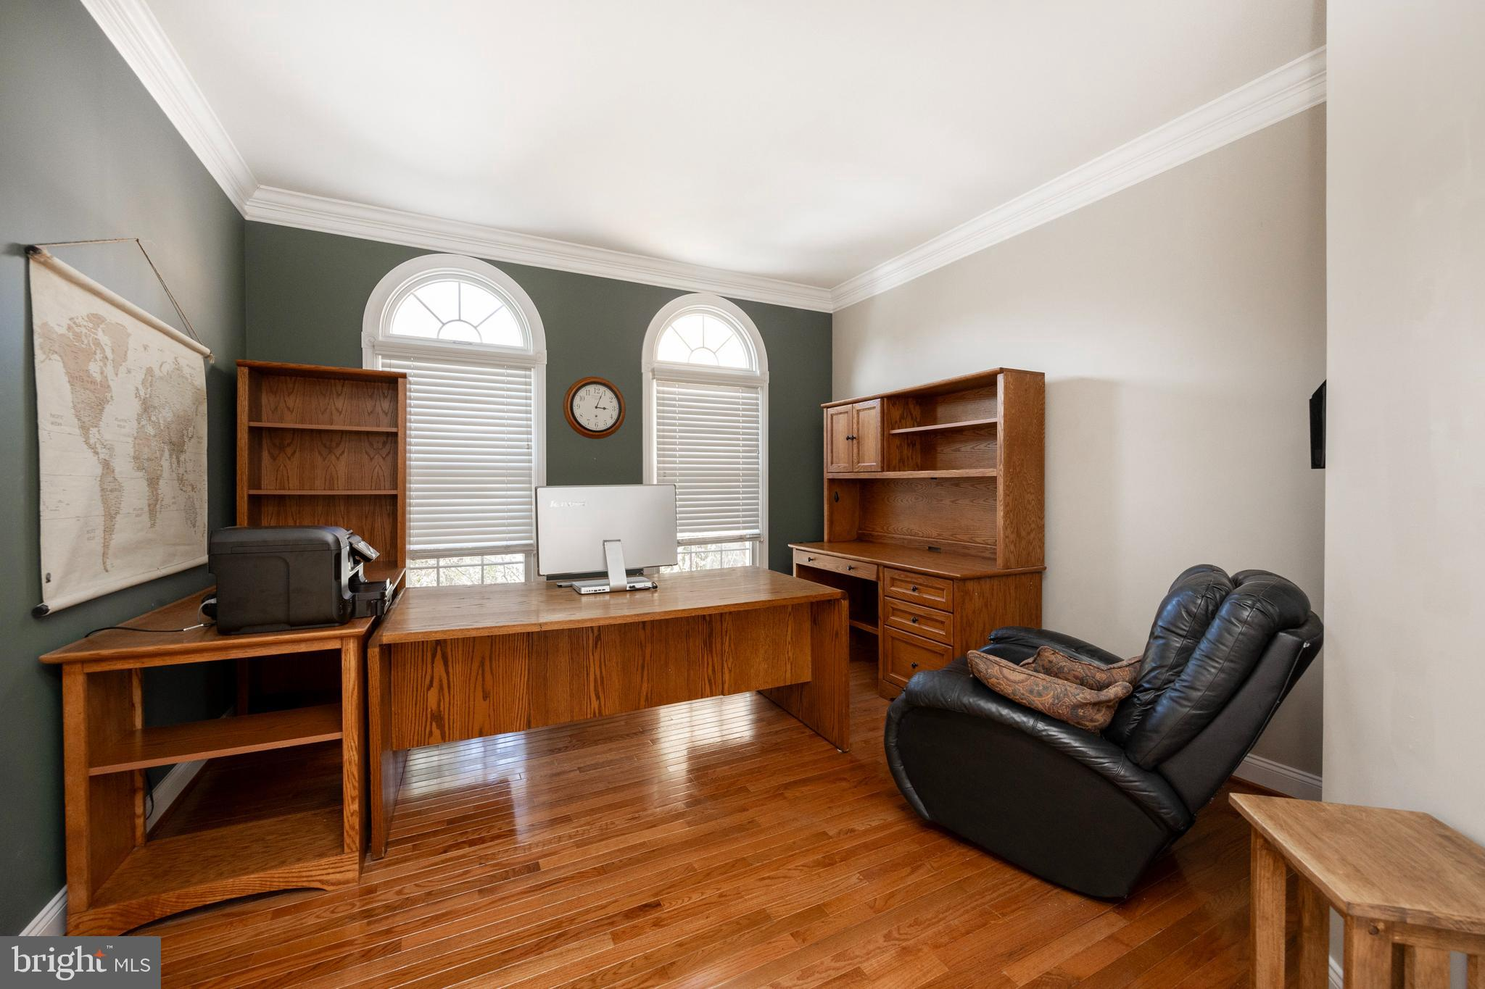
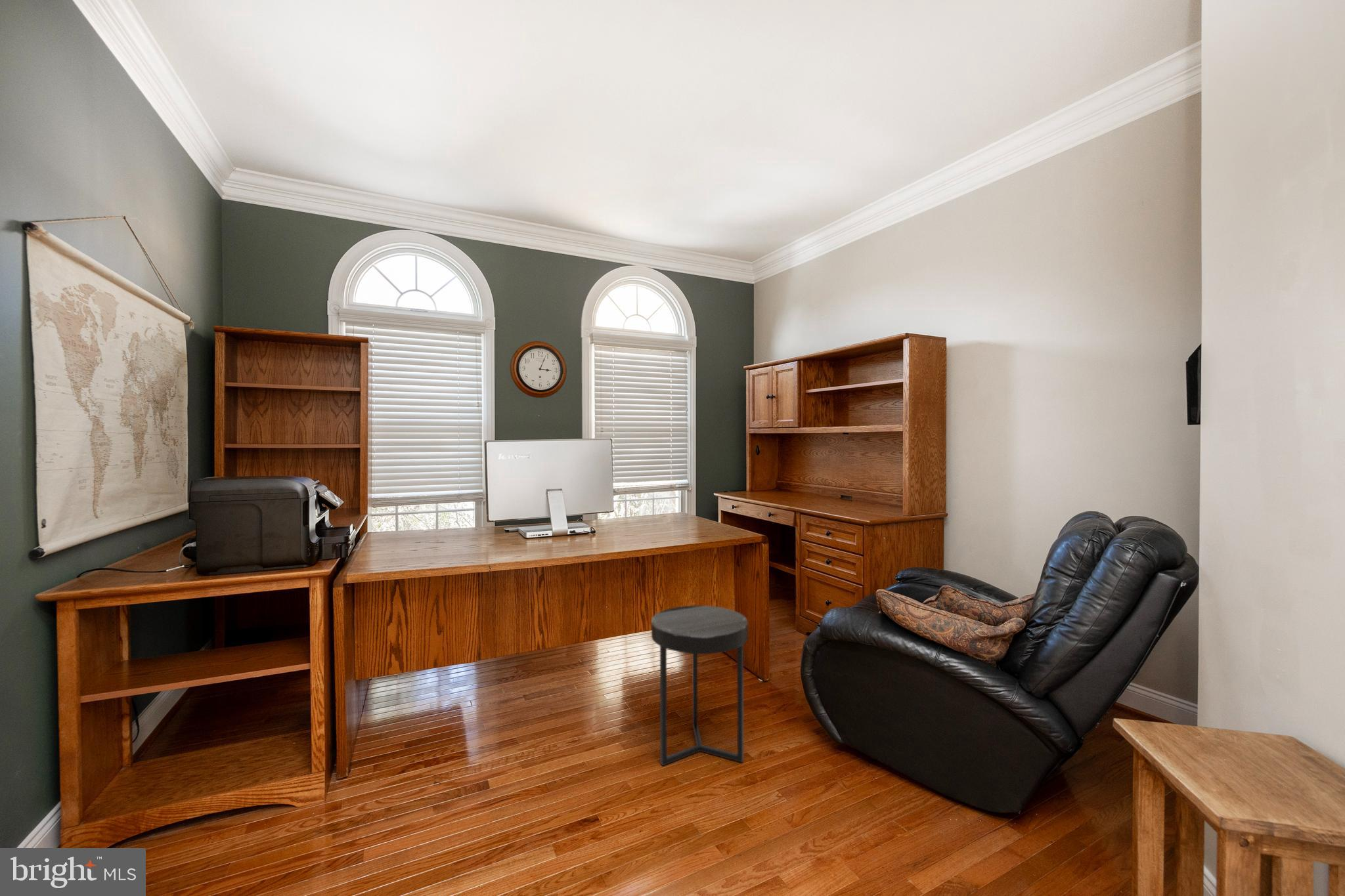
+ side table (697, 685)
